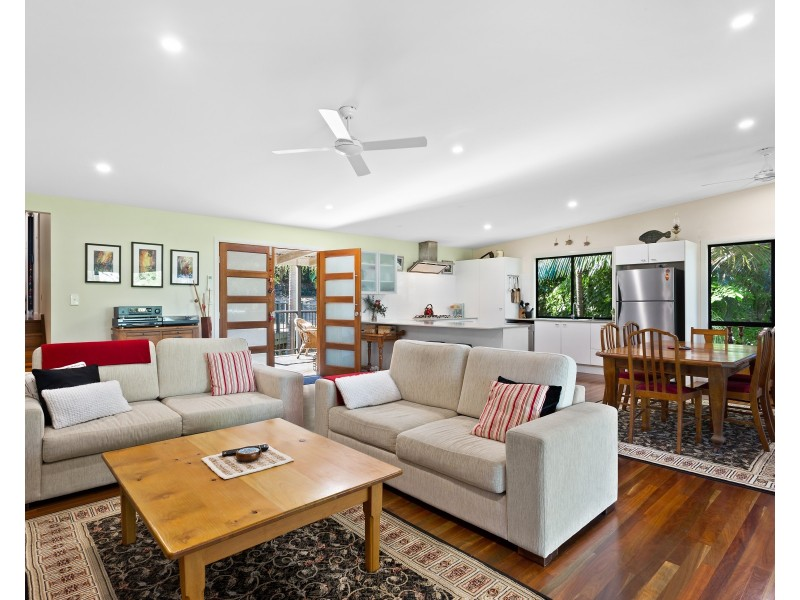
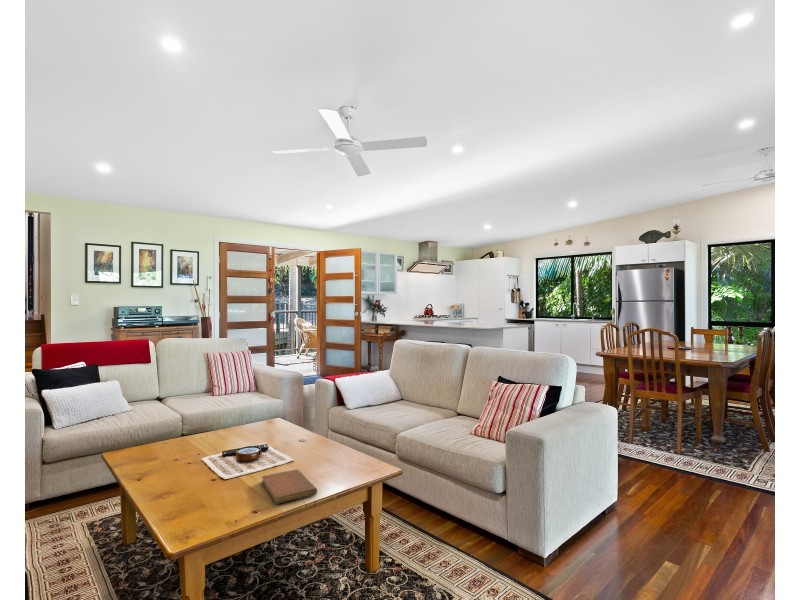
+ notebook (288, 484)
